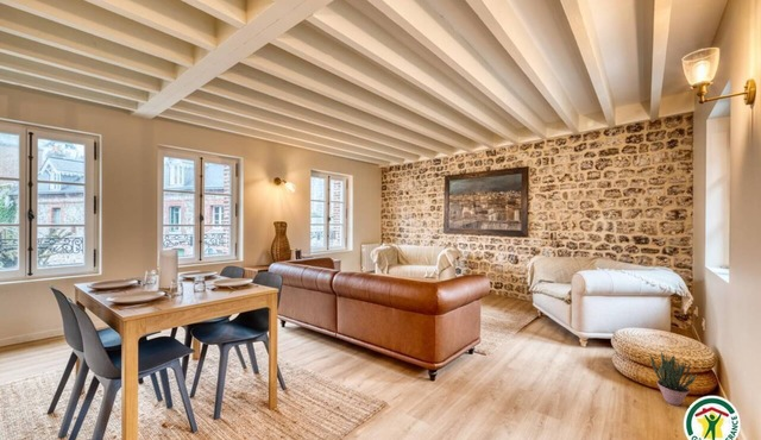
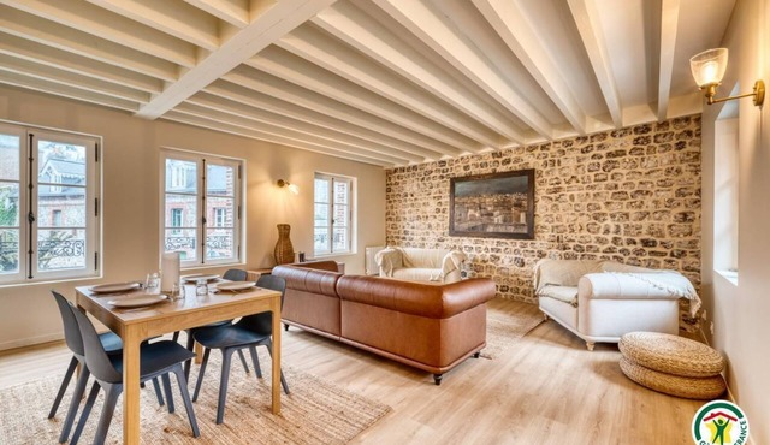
- potted plant (672, 378)
